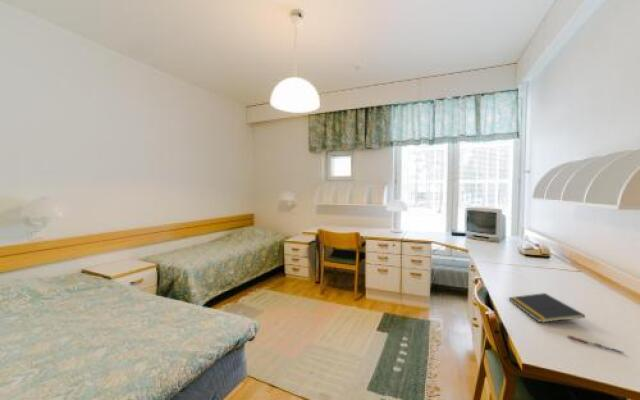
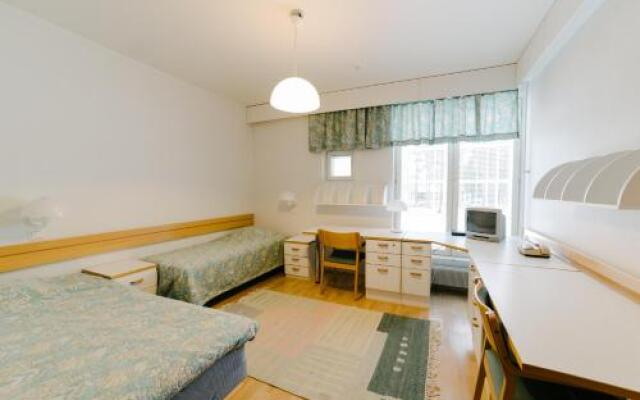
- notepad (542, 306)
- pen (594, 343)
